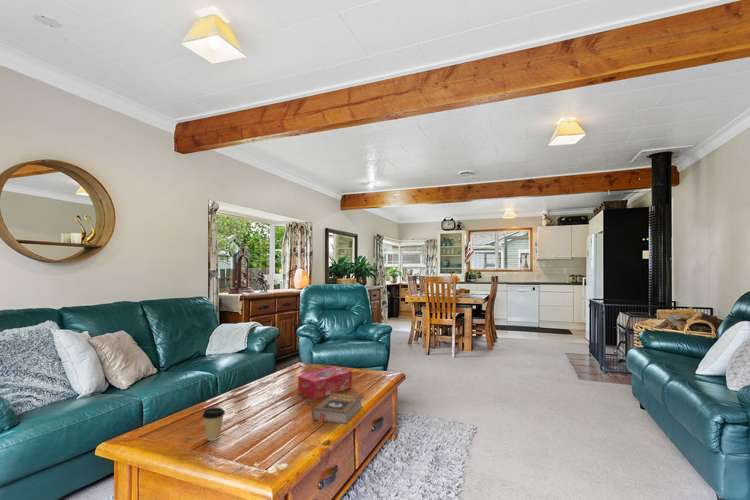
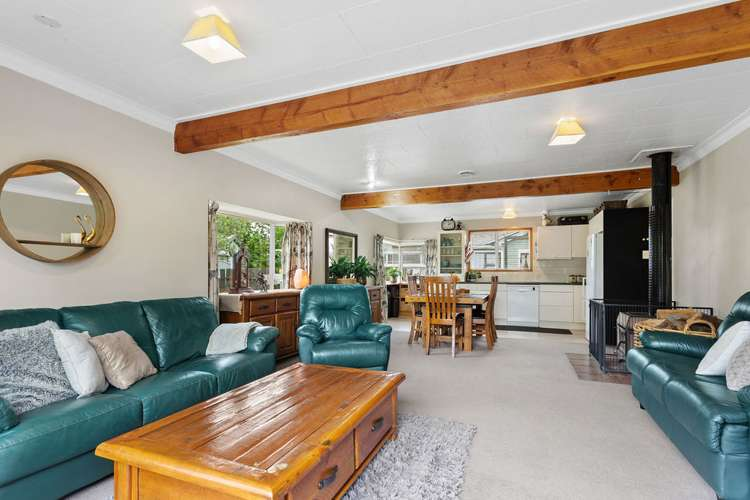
- tissue box (325, 381)
- book (337, 408)
- coffee cup (213, 423)
